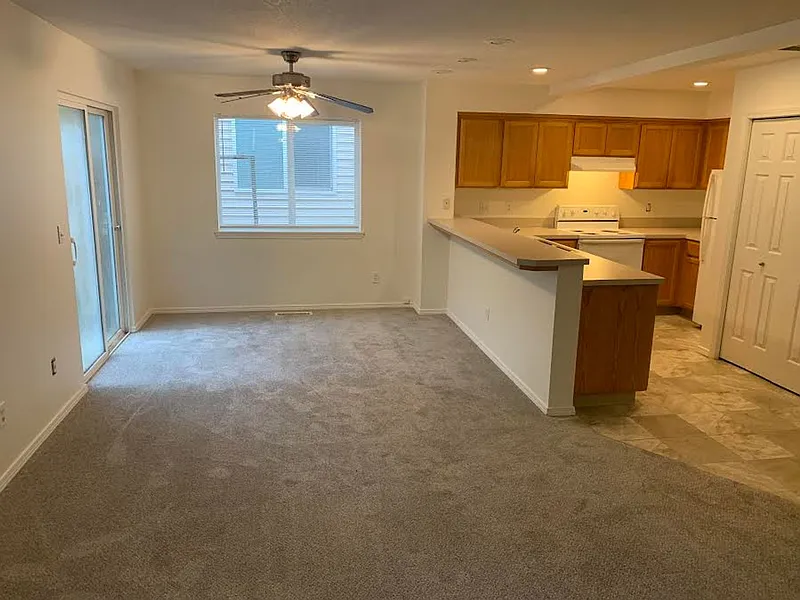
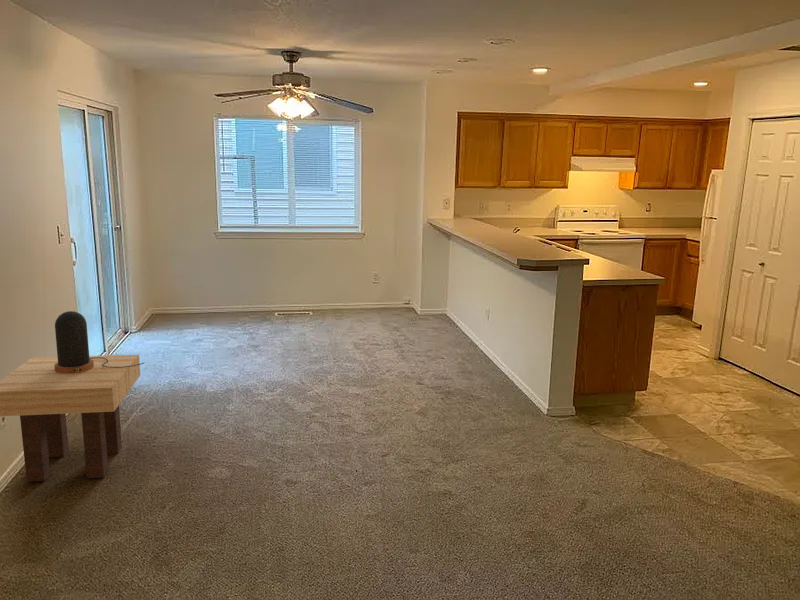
+ side table (73, 412)
+ table lamp (87, 337)
